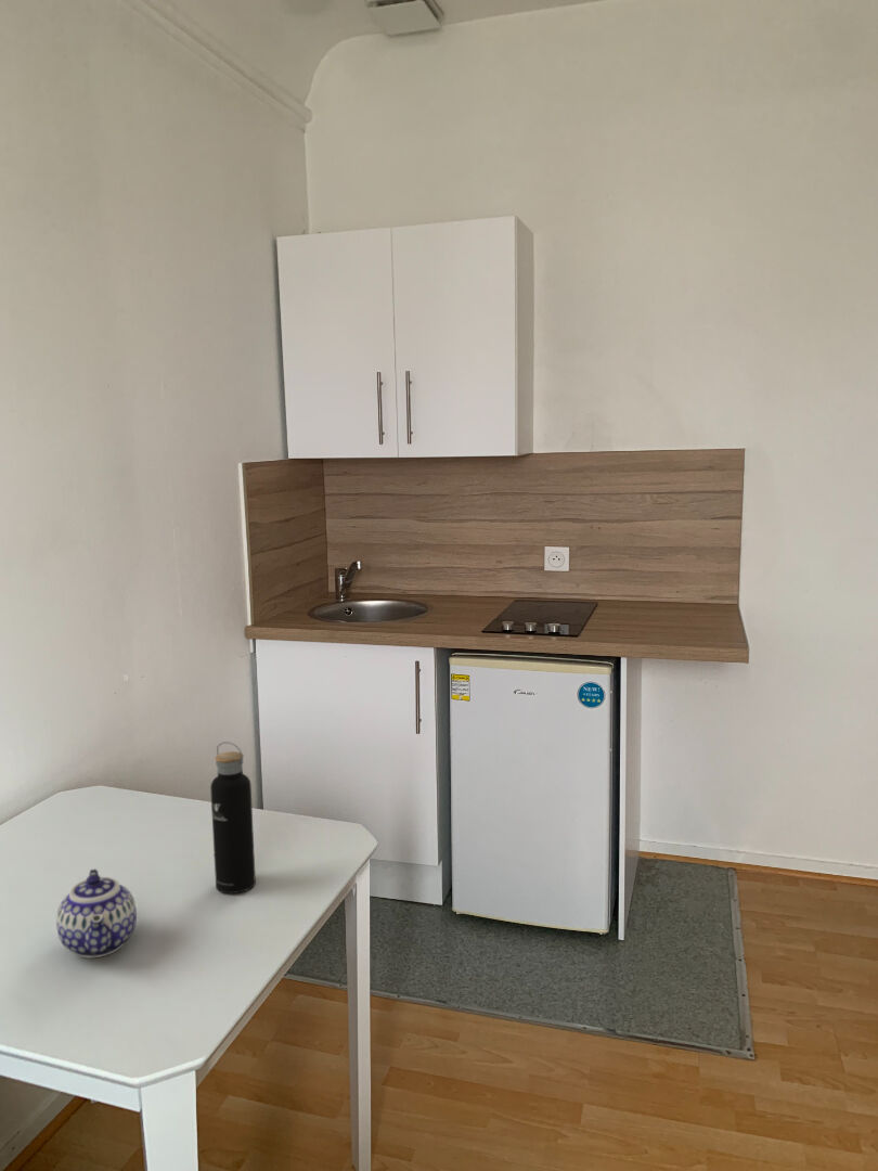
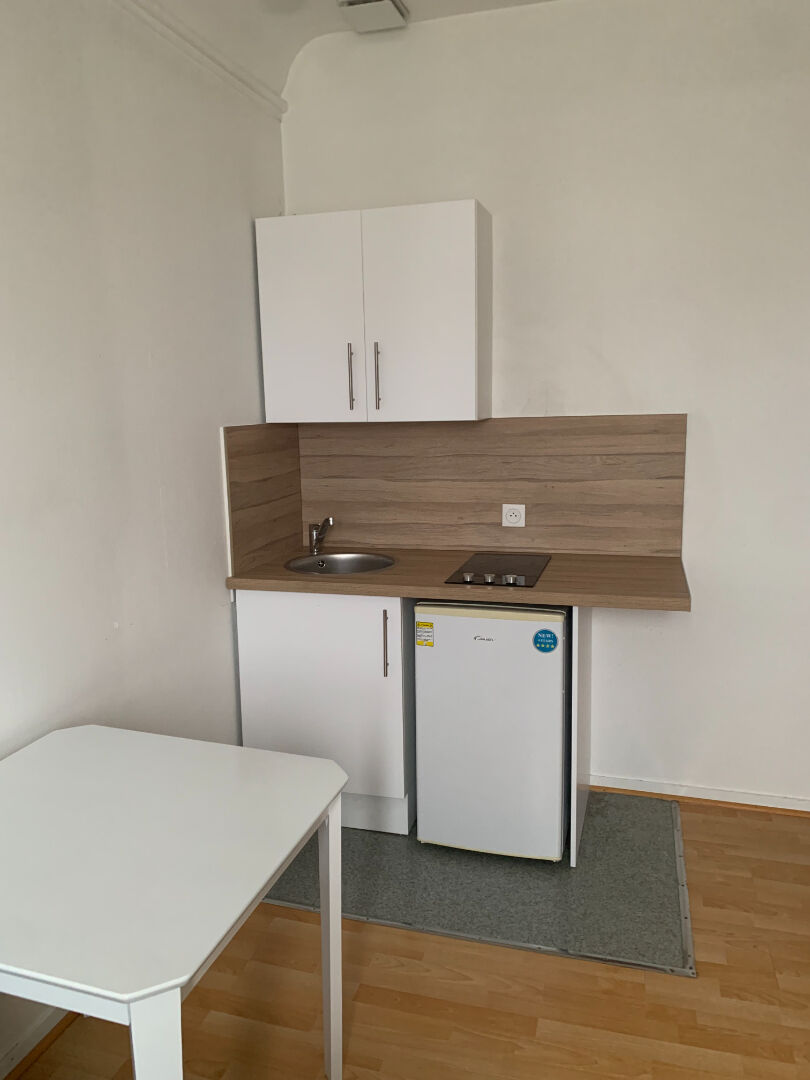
- water bottle (232, 814)
- teapot (96, 910)
